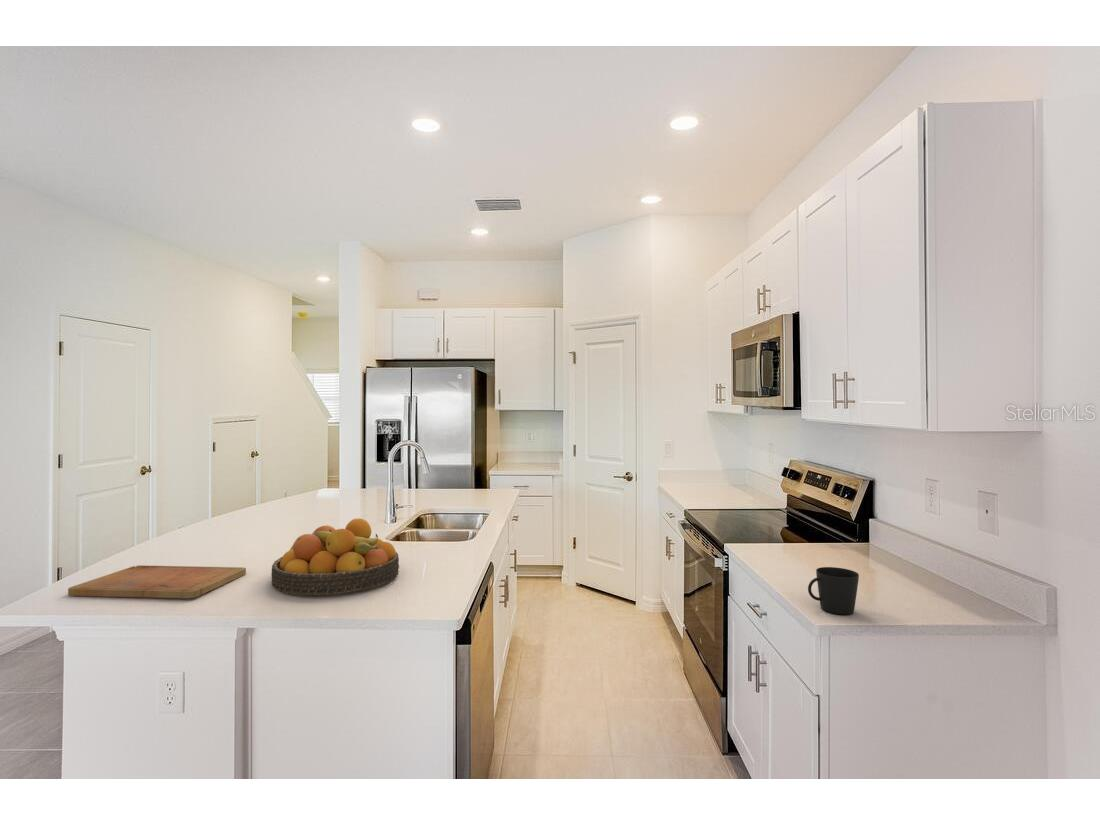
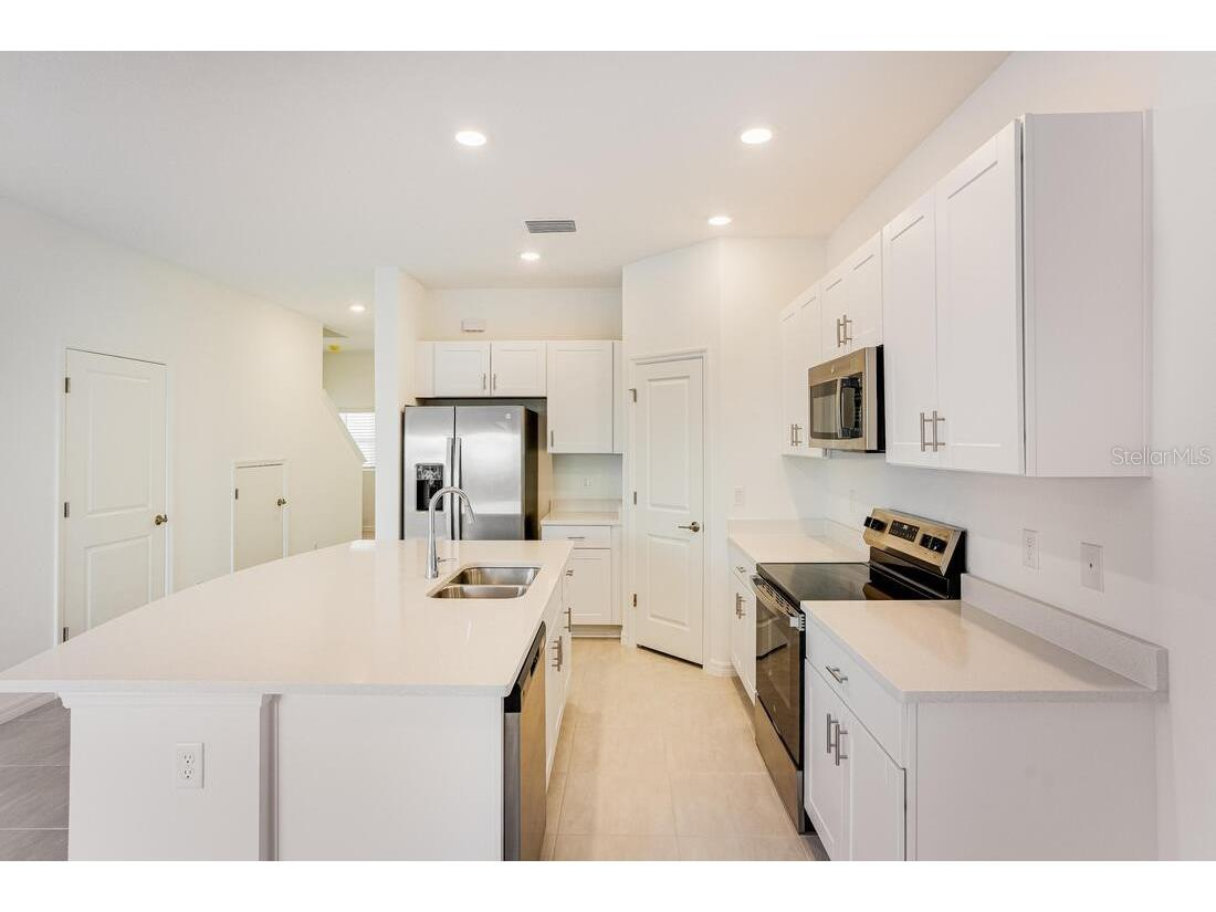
- cup (832, 590)
- fruit bowl (337, 550)
- cutting board (162, 580)
